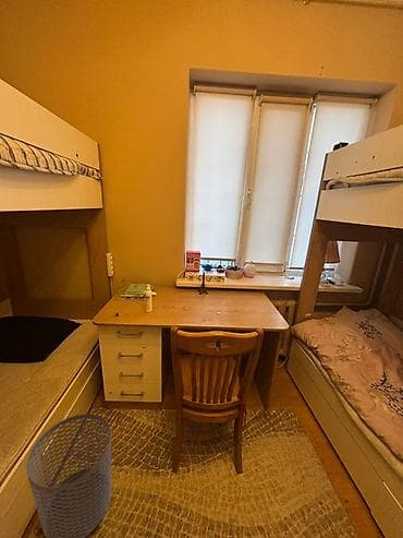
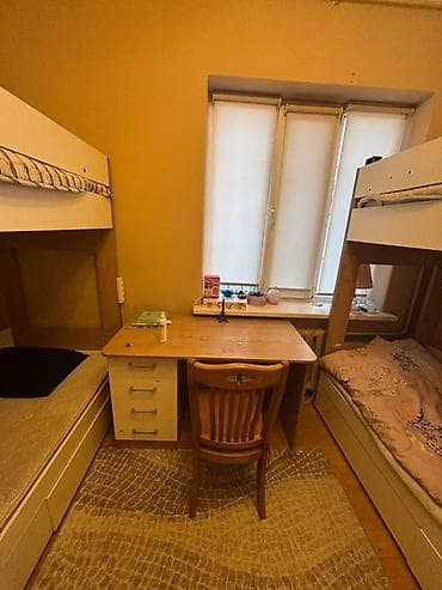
- waste bin (75, 476)
